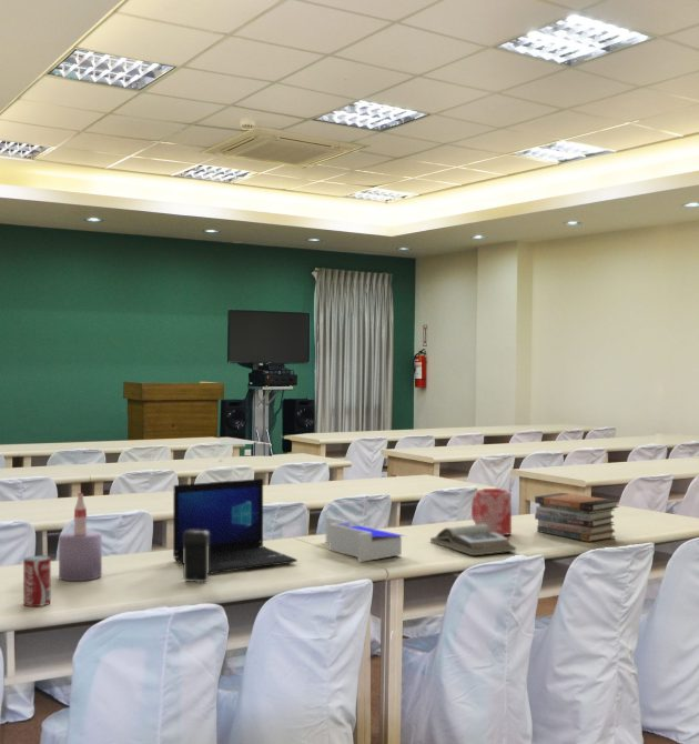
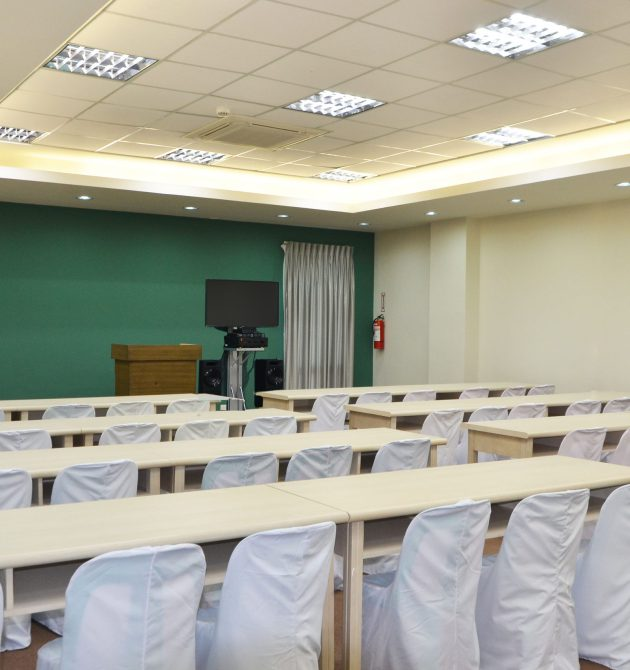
- book (472, 536)
- vase (488, 510)
- beverage can (37, 581)
- smartphone (195, 556)
- laptop (234, 523)
- bottle (80, 534)
- document holder (351, 537)
- book stack (575, 515)
